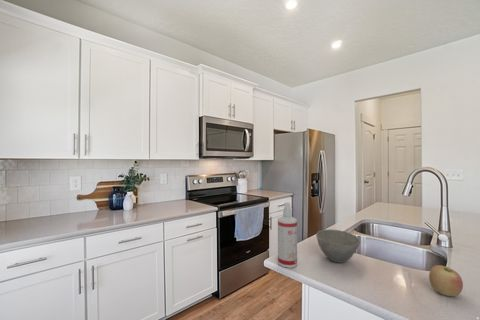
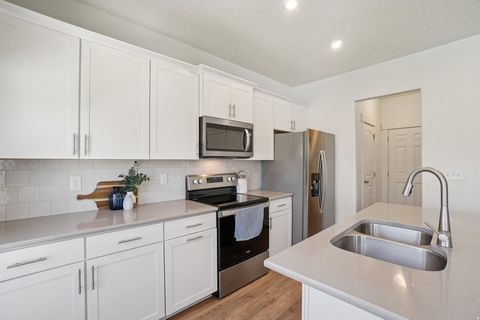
- spray bottle (287, 232)
- apple (445, 280)
- bowl (337, 247)
